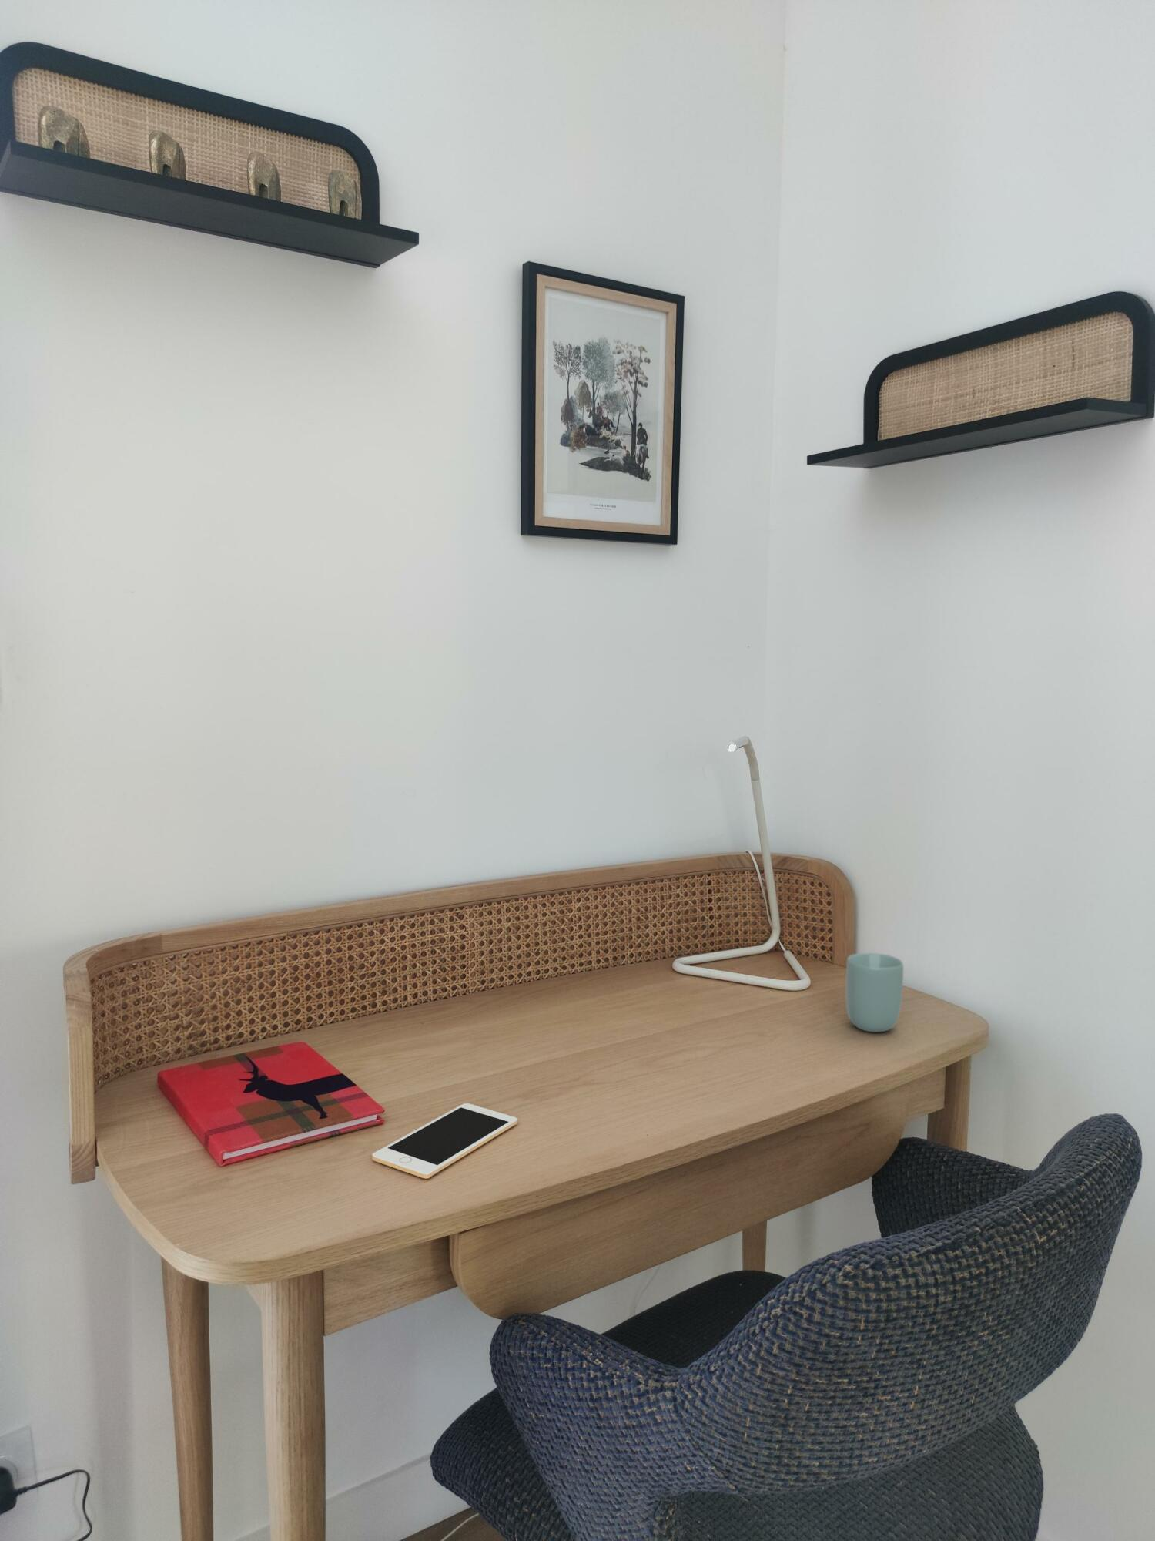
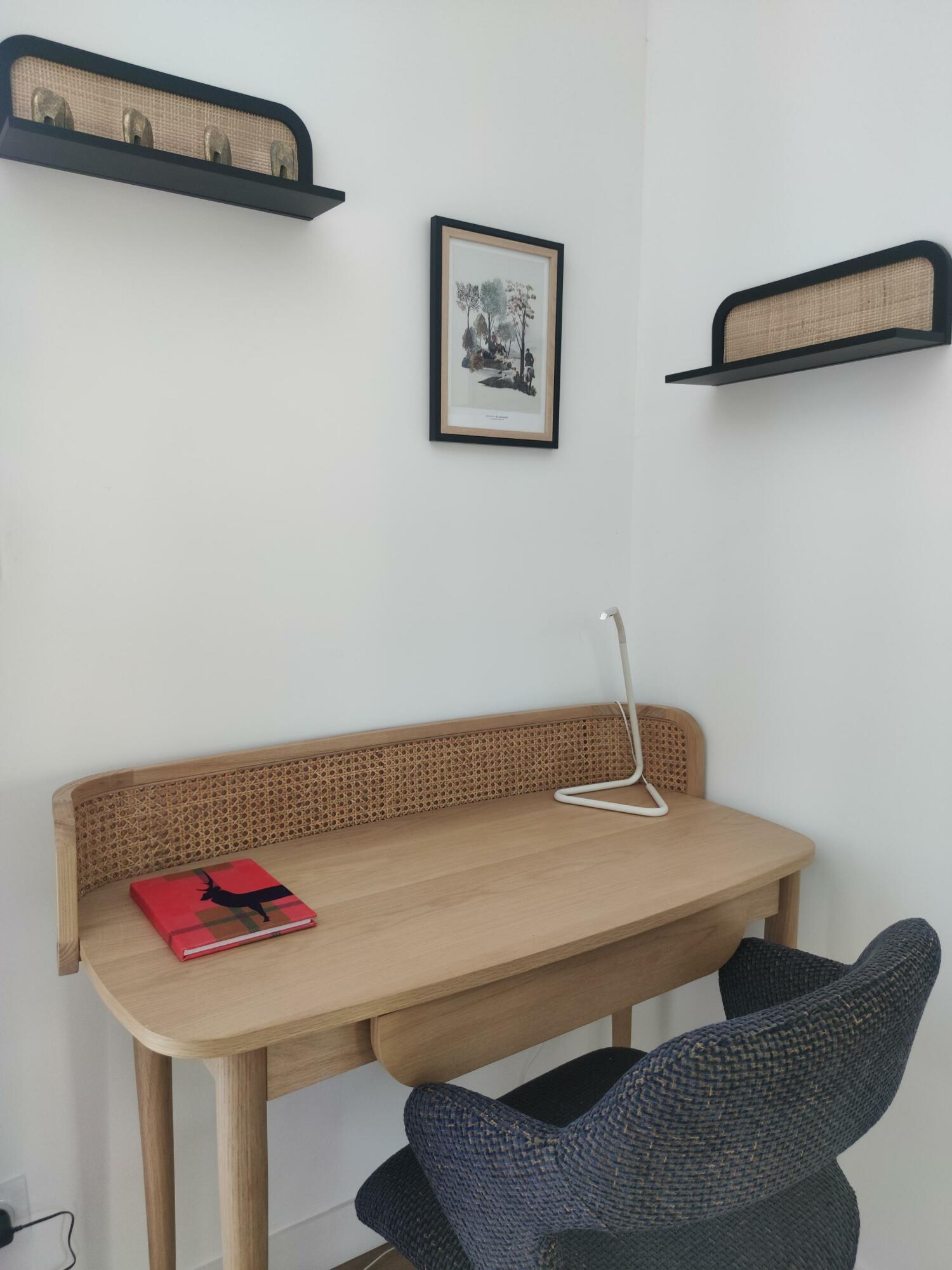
- cell phone (448, 1138)
- cup (874, 994)
